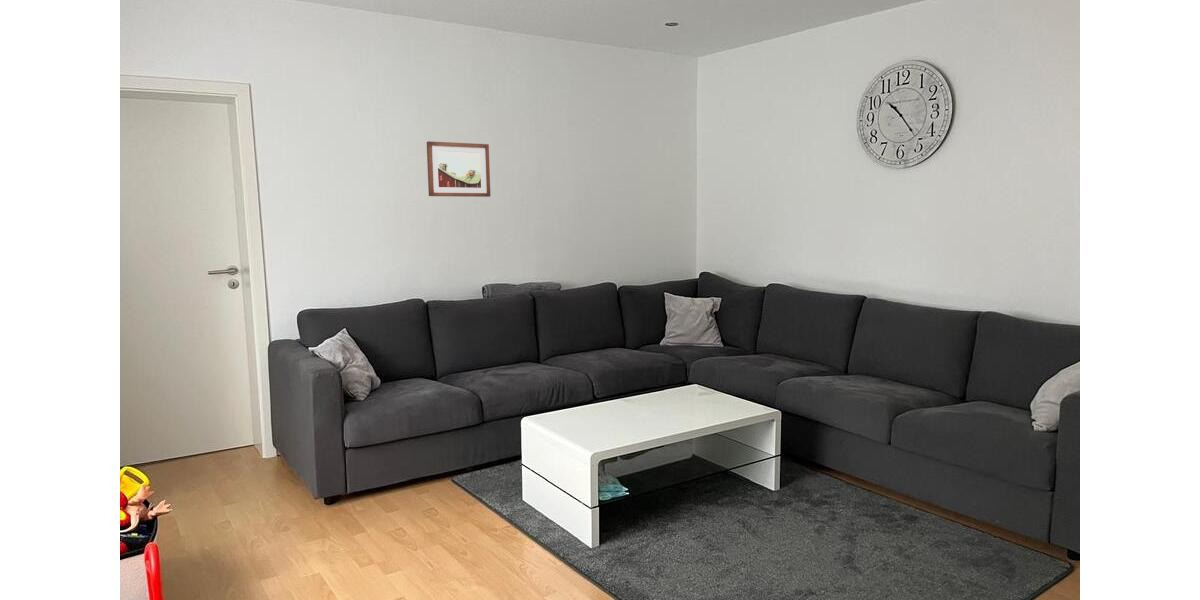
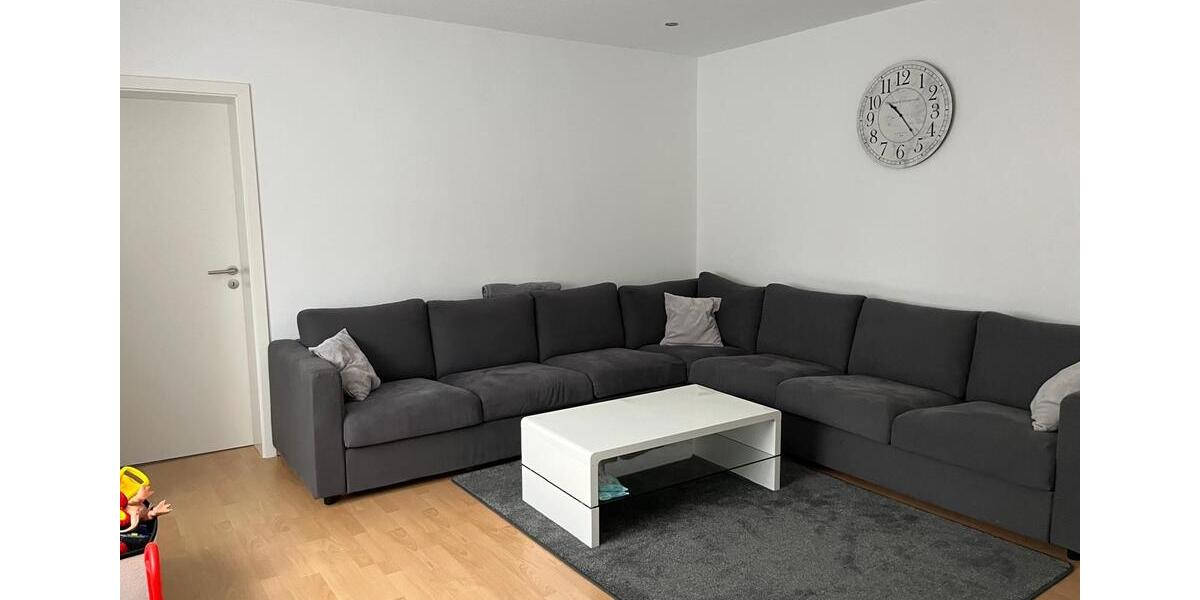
- wall art (459, 169)
